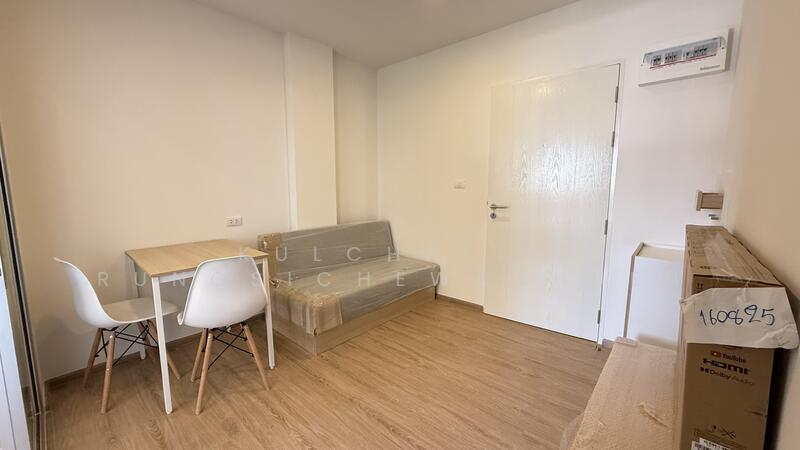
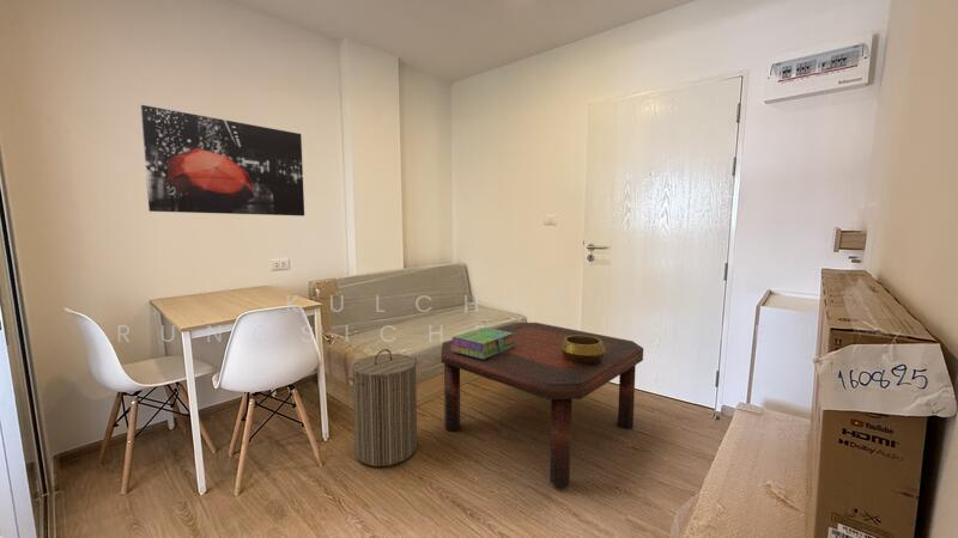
+ laundry hamper (386, 399)
+ decorative bowl (582, 348)
+ coffee table (540, 385)
+ wall art (234, 167)
+ stack of books (483, 341)
